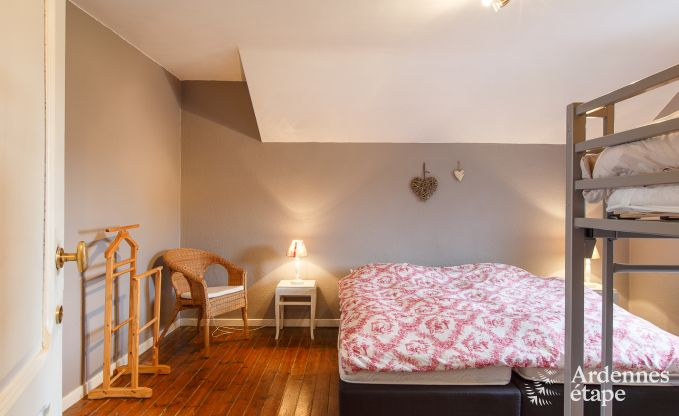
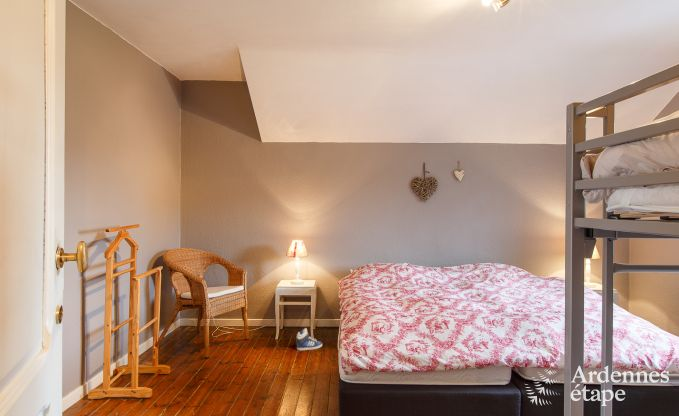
+ sneaker (309, 338)
